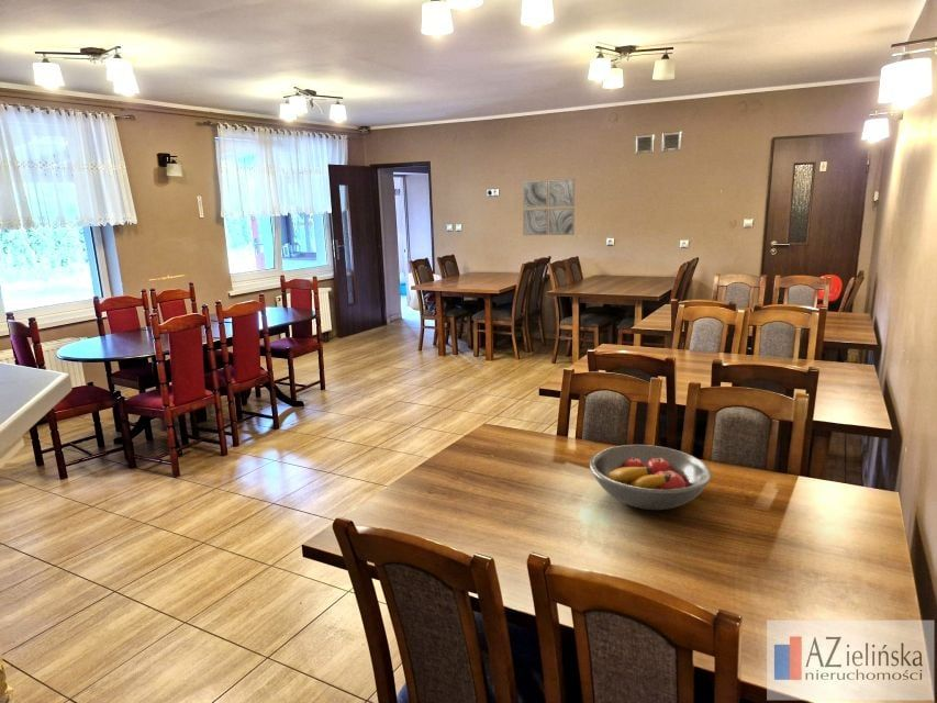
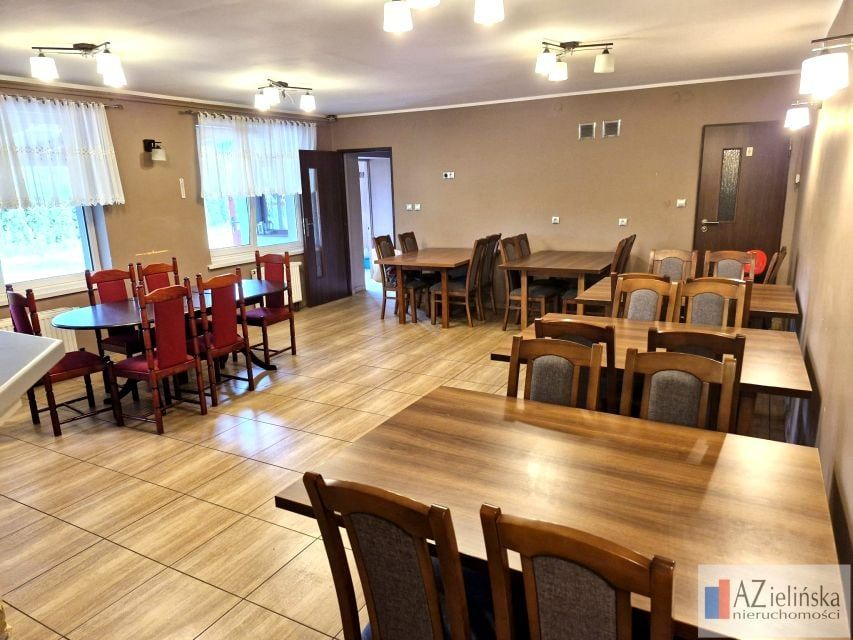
- wall art (548, 207)
- fruit bowl (648, 477)
